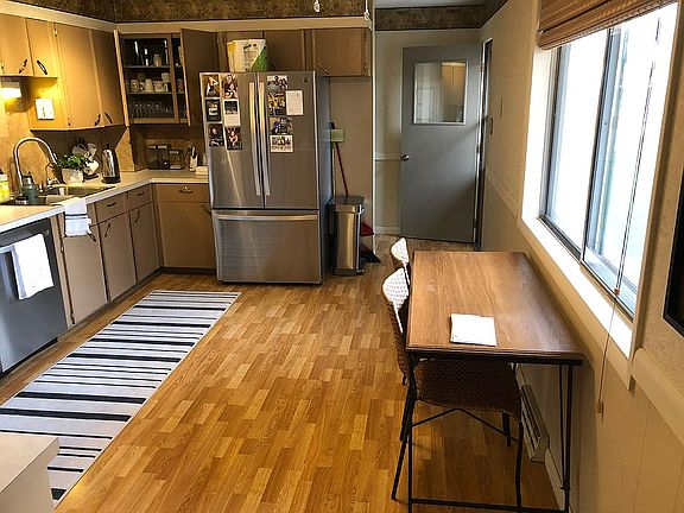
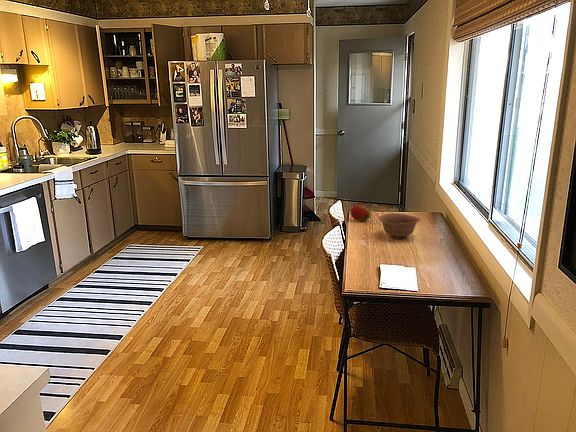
+ bowl (398, 227)
+ fruit (360, 213)
